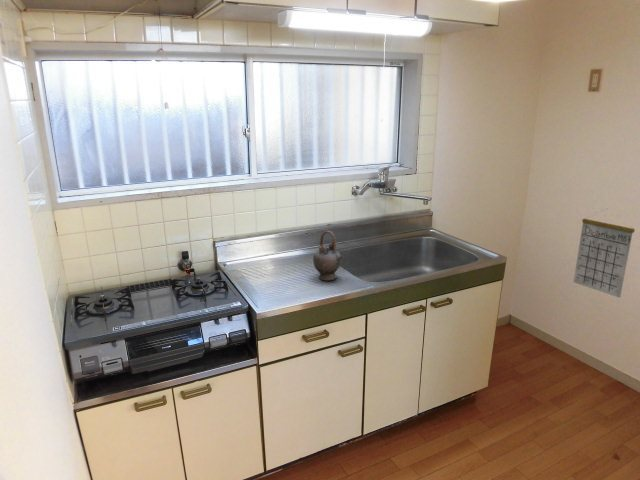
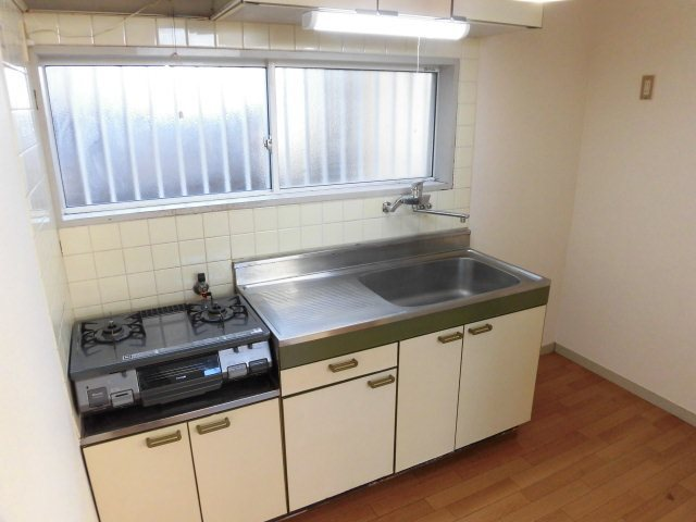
- calendar (603, 249)
- teapot (329, 255)
